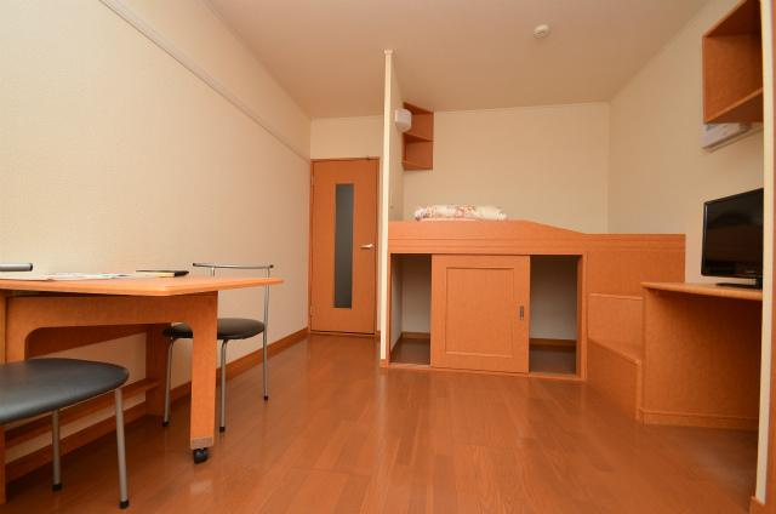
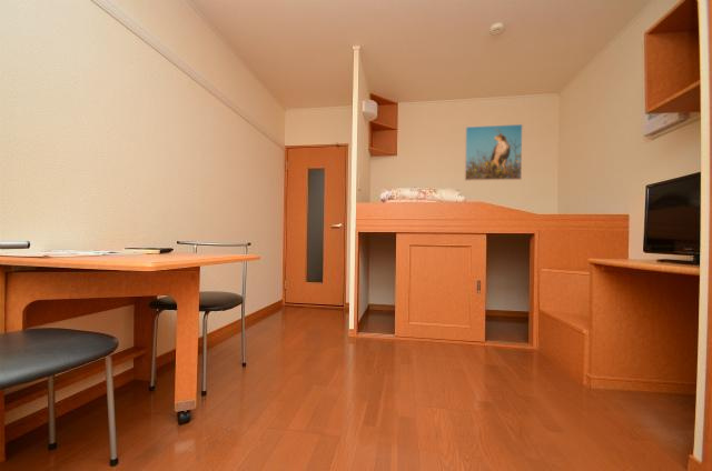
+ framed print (493, 152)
